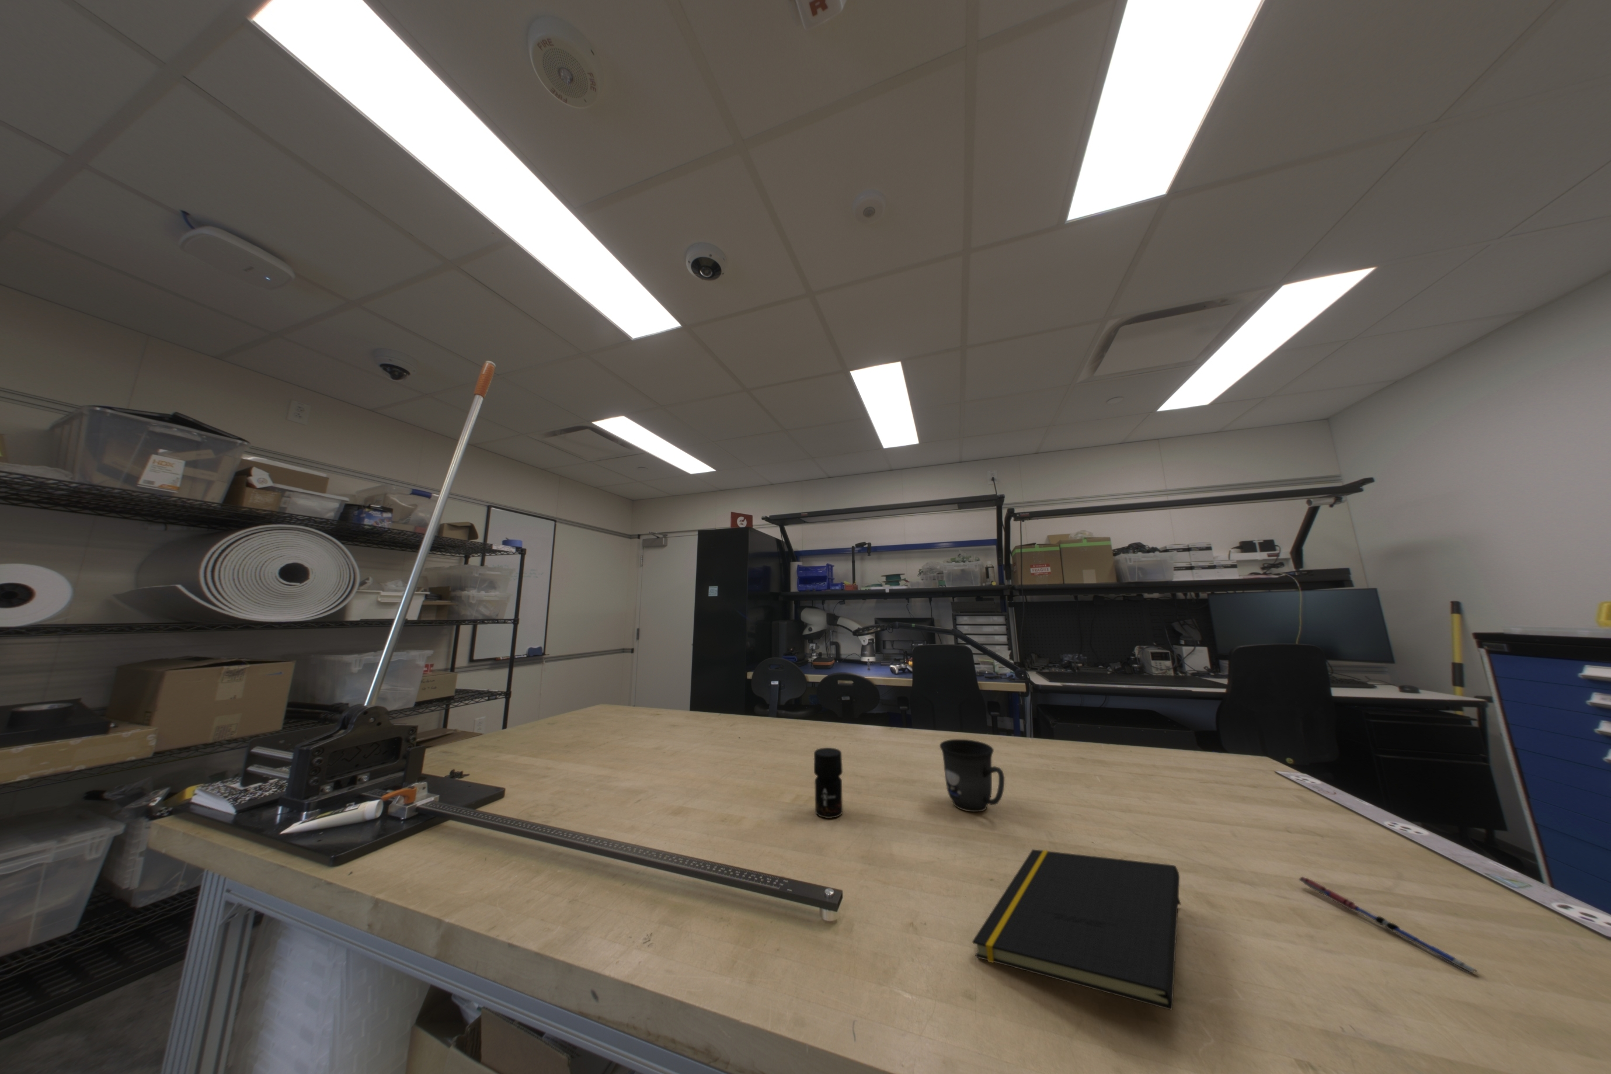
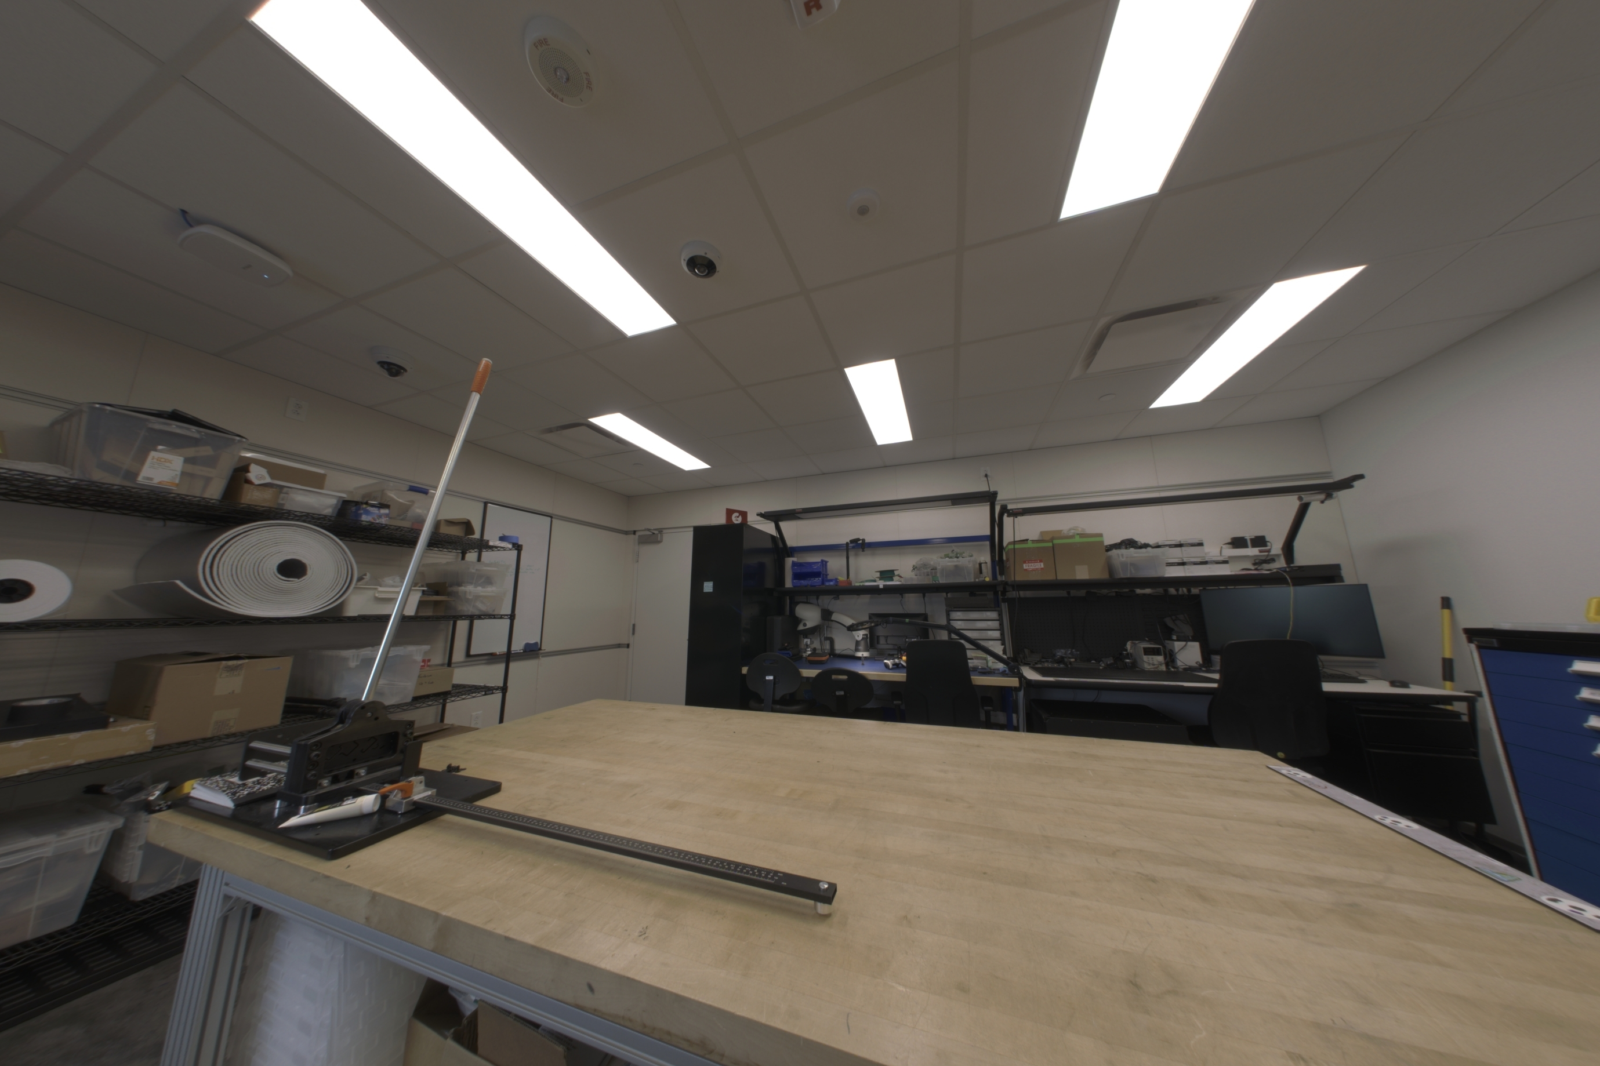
- jar (828, 782)
- mug (976, 778)
- notepad (1084, 907)
- pen (1376, 917)
